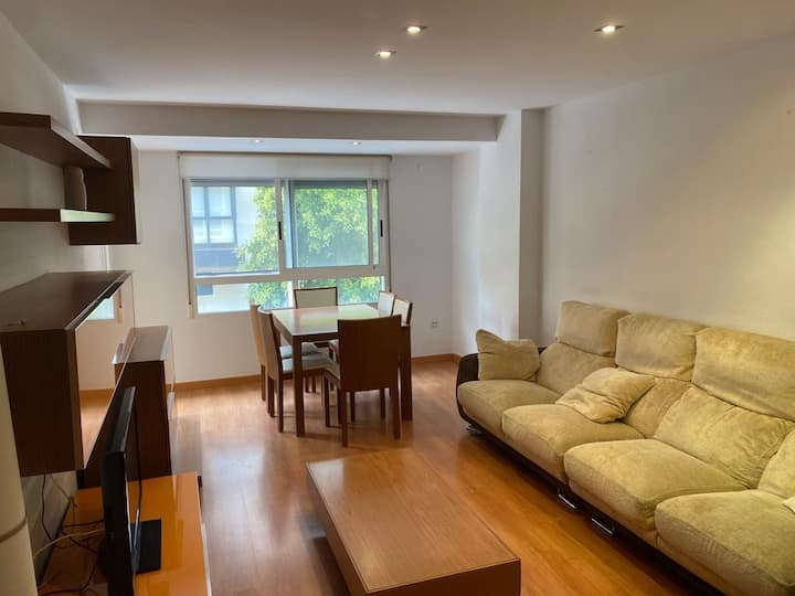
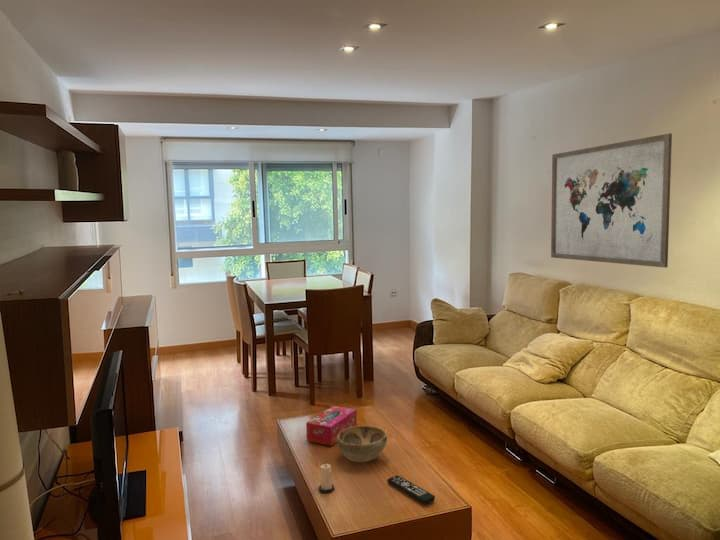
+ remote control (410, 489)
+ decorative bowl (362, 446)
+ tissue box (332, 424)
+ wall art (603, 204)
+ candle (326, 476)
